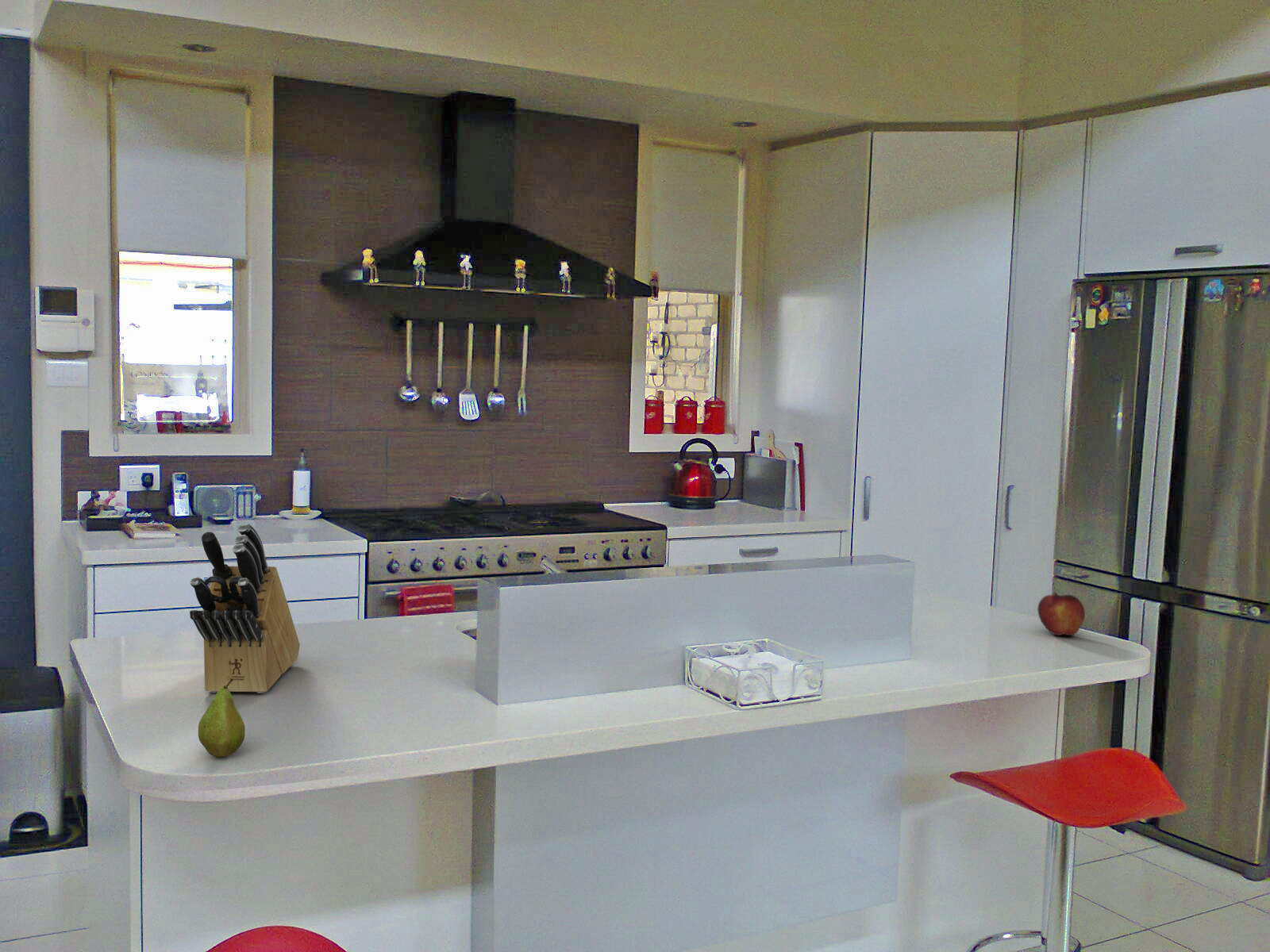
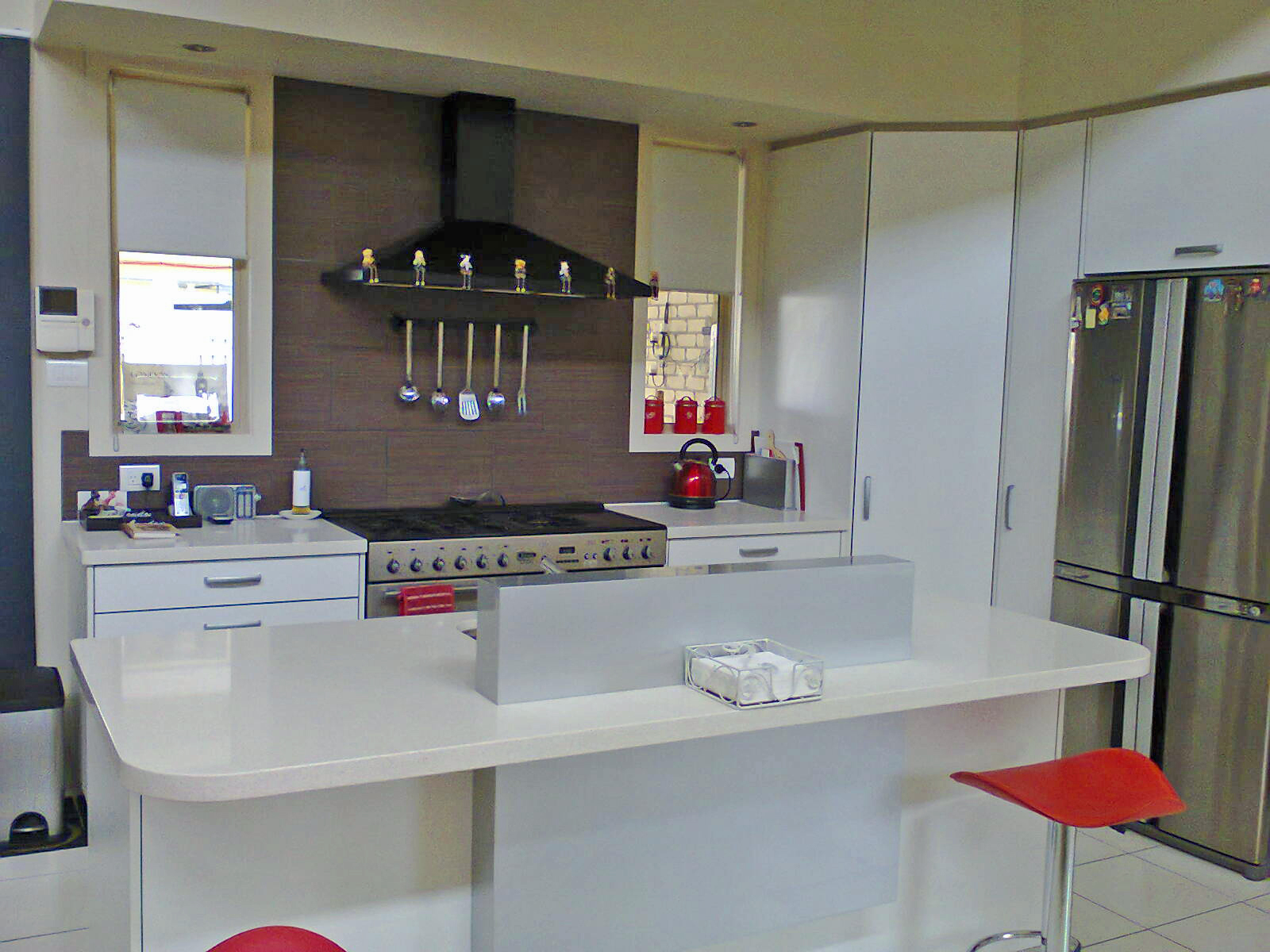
- fruit (221, 715)
- fruit (1061, 613)
- knife block (248, 599)
